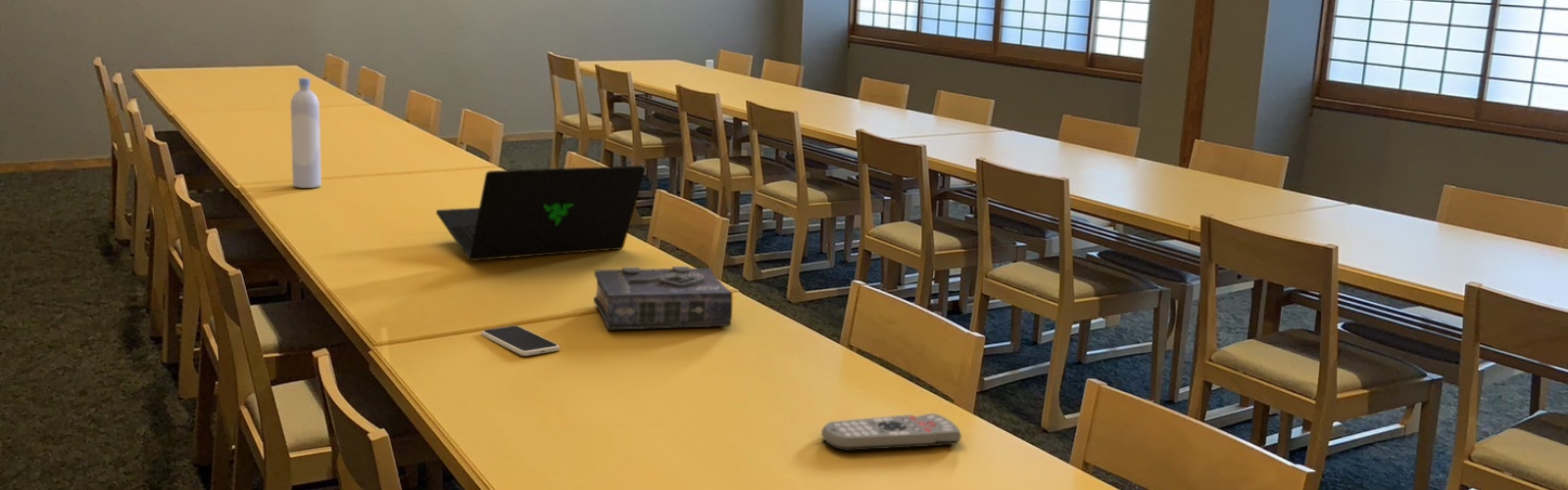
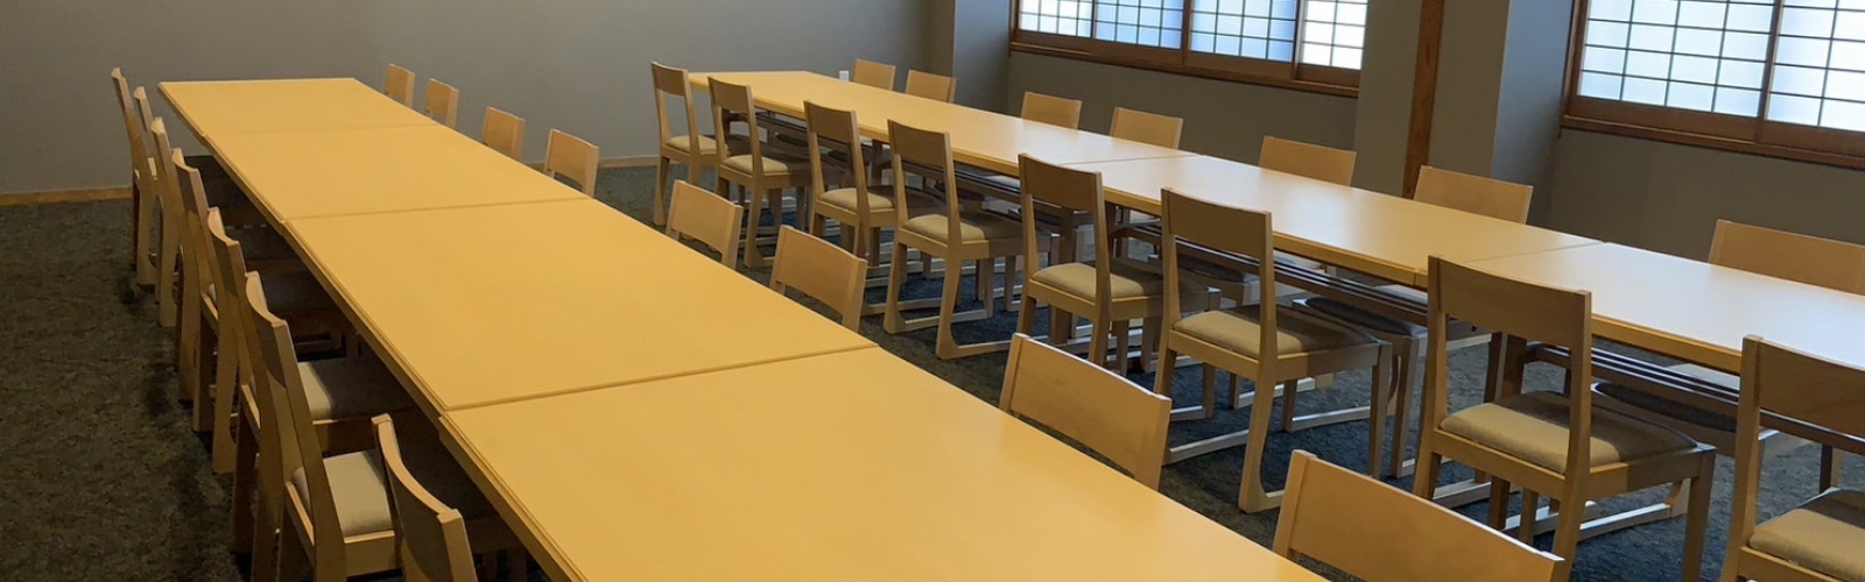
- bottle (306, 132)
- laptop (538, 204)
- book (662, 296)
- smartphone (519, 340)
- remote control (890, 432)
